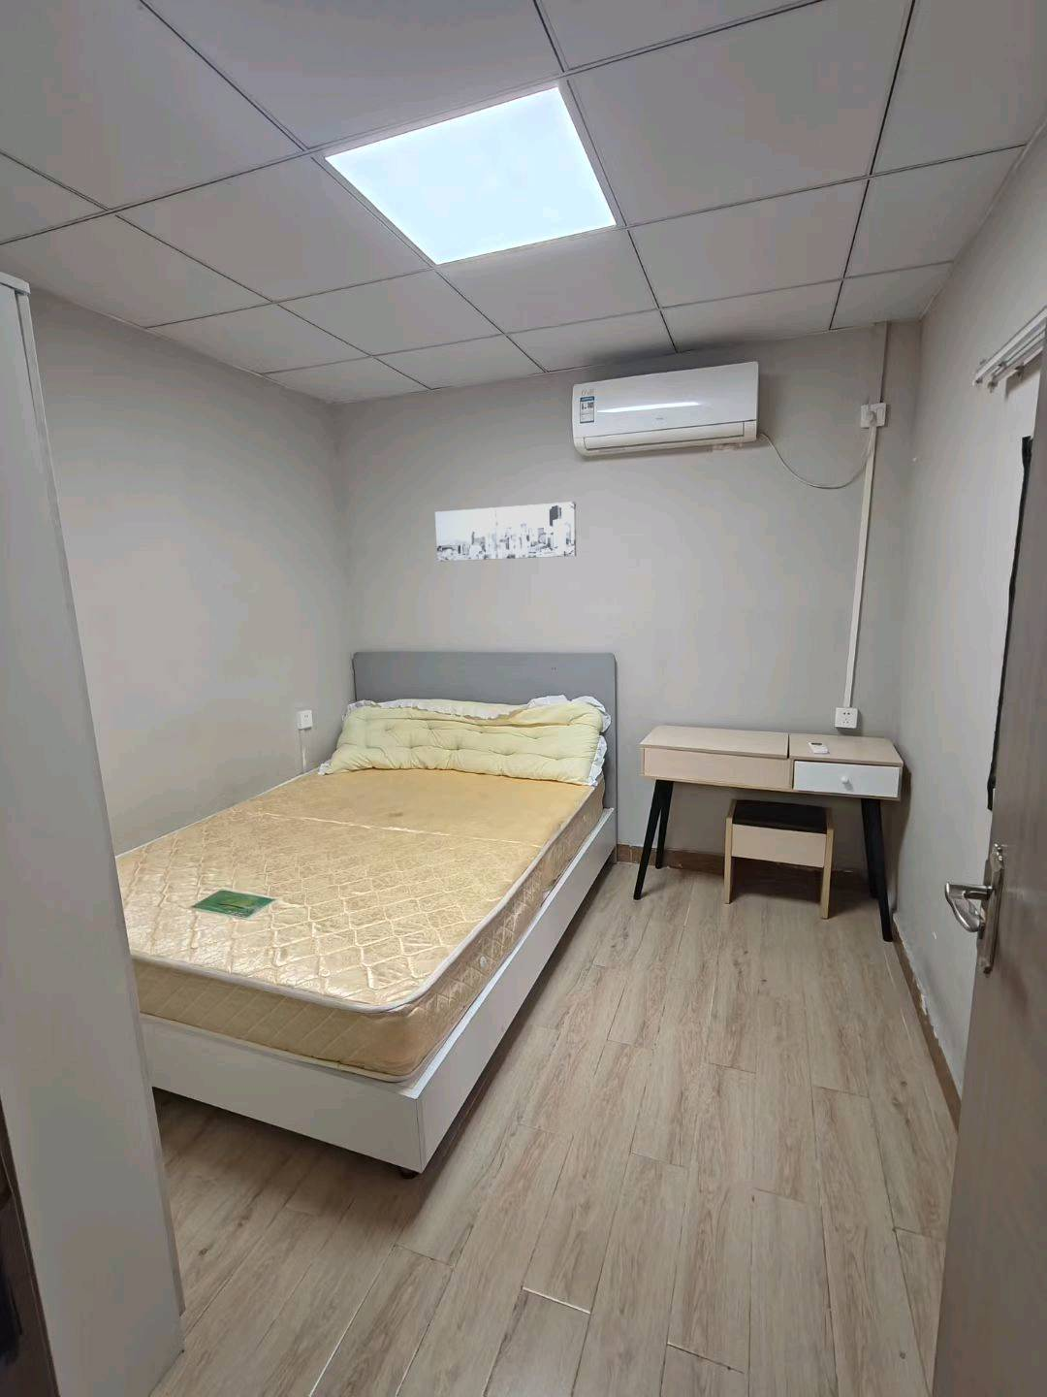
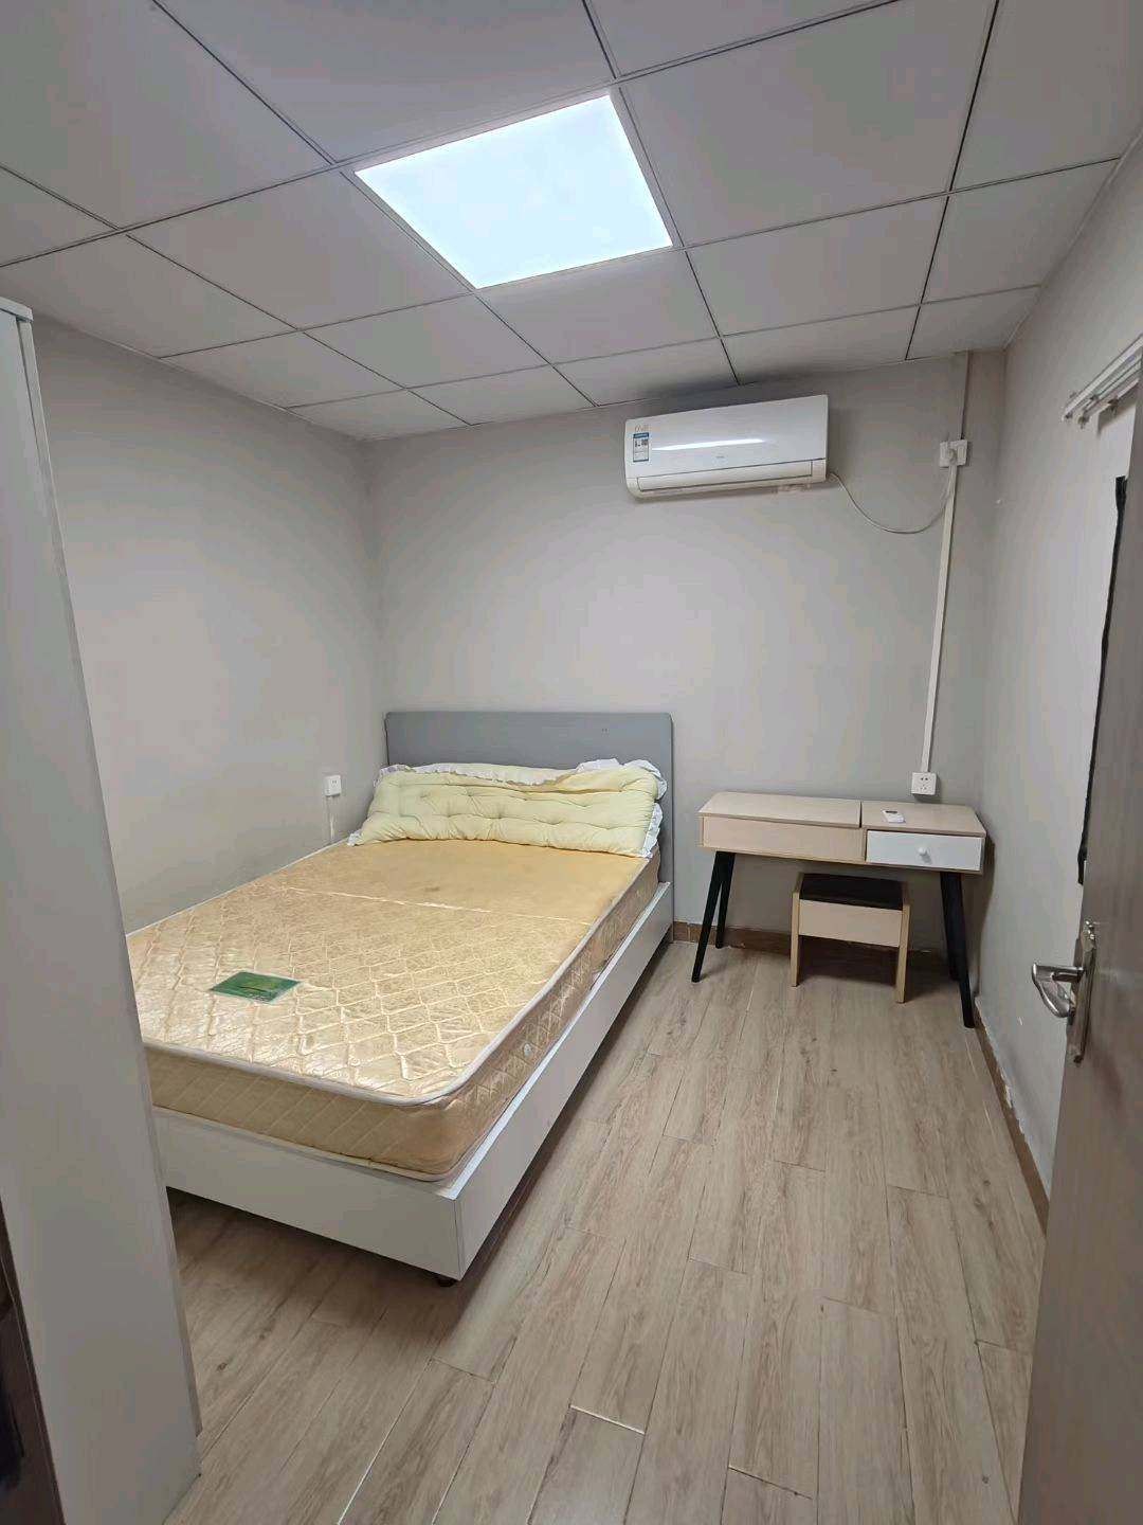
- wall art (503, 532)
